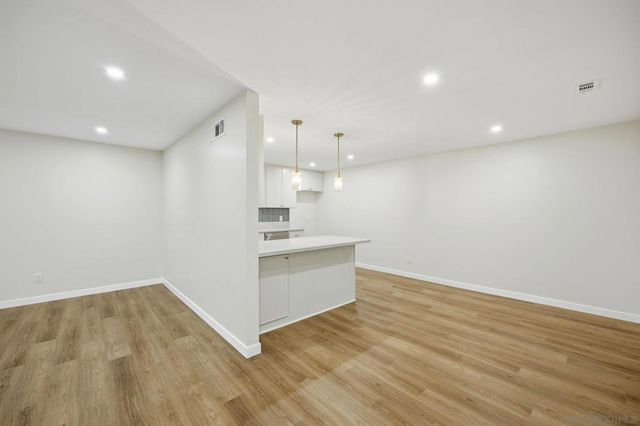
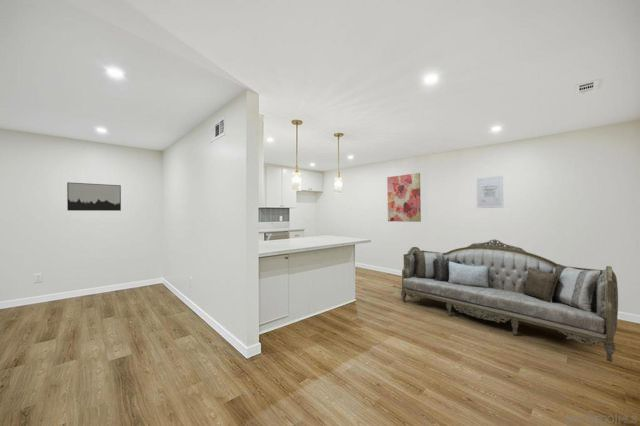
+ wall art (489, 192)
+ sofa (487, 279)
+ wall art (403, 198)
+ wall art (95, 197)
